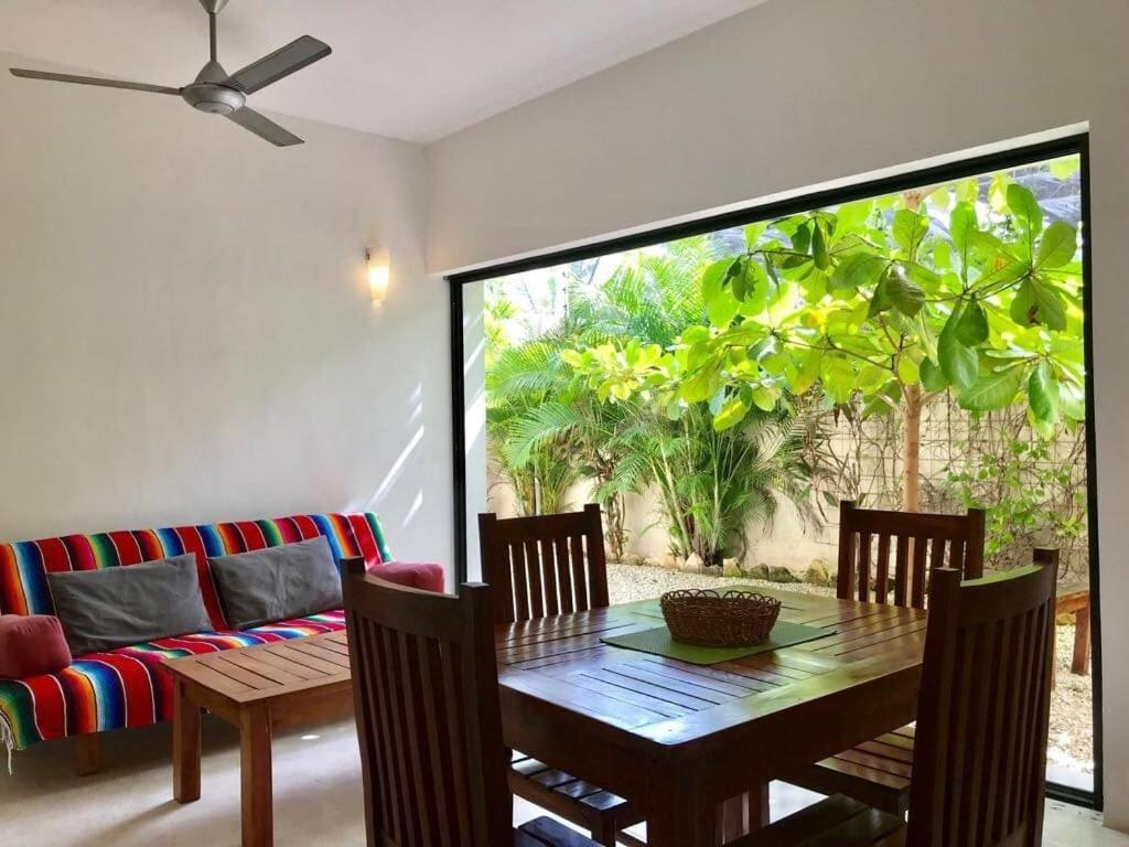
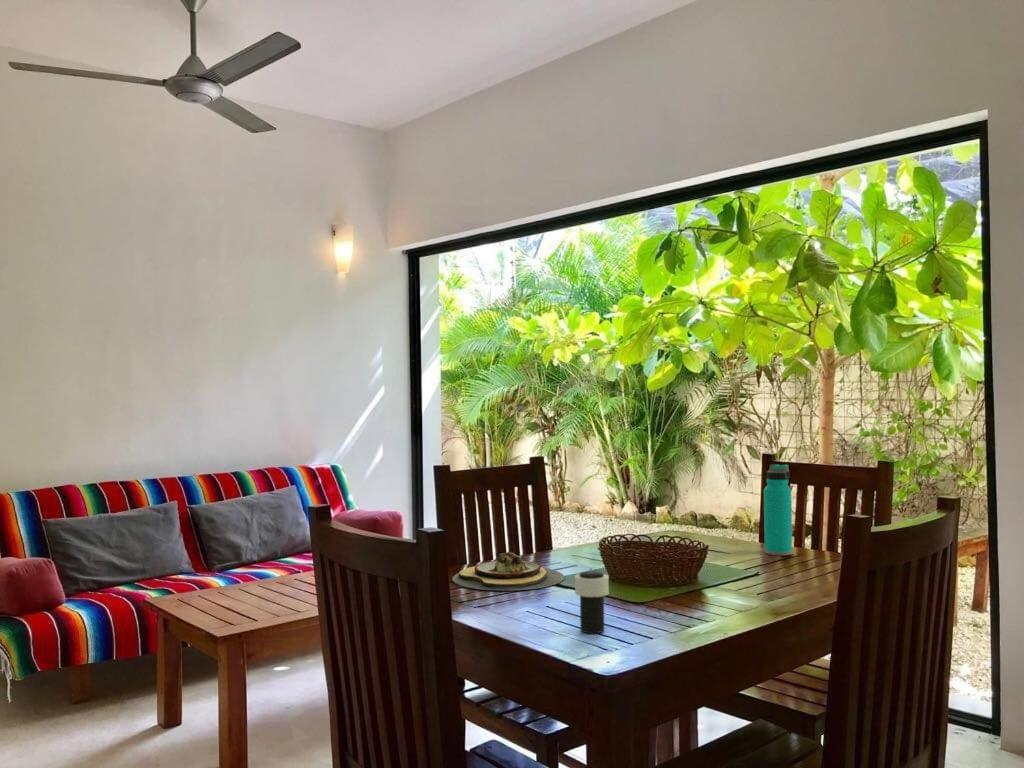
+ water bottle (777, 508)
+ plate (508, 565)
+ cup (592, 602)
